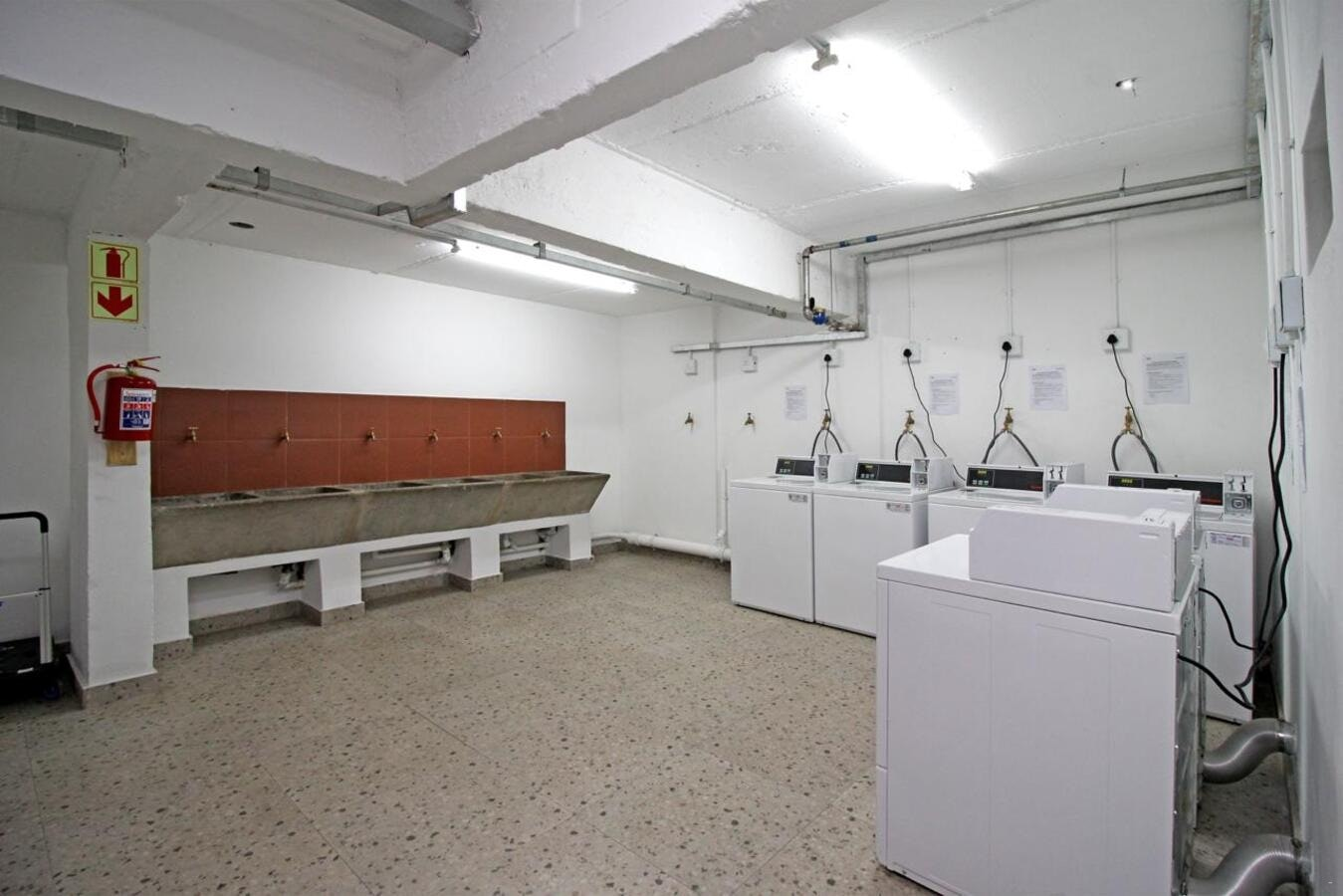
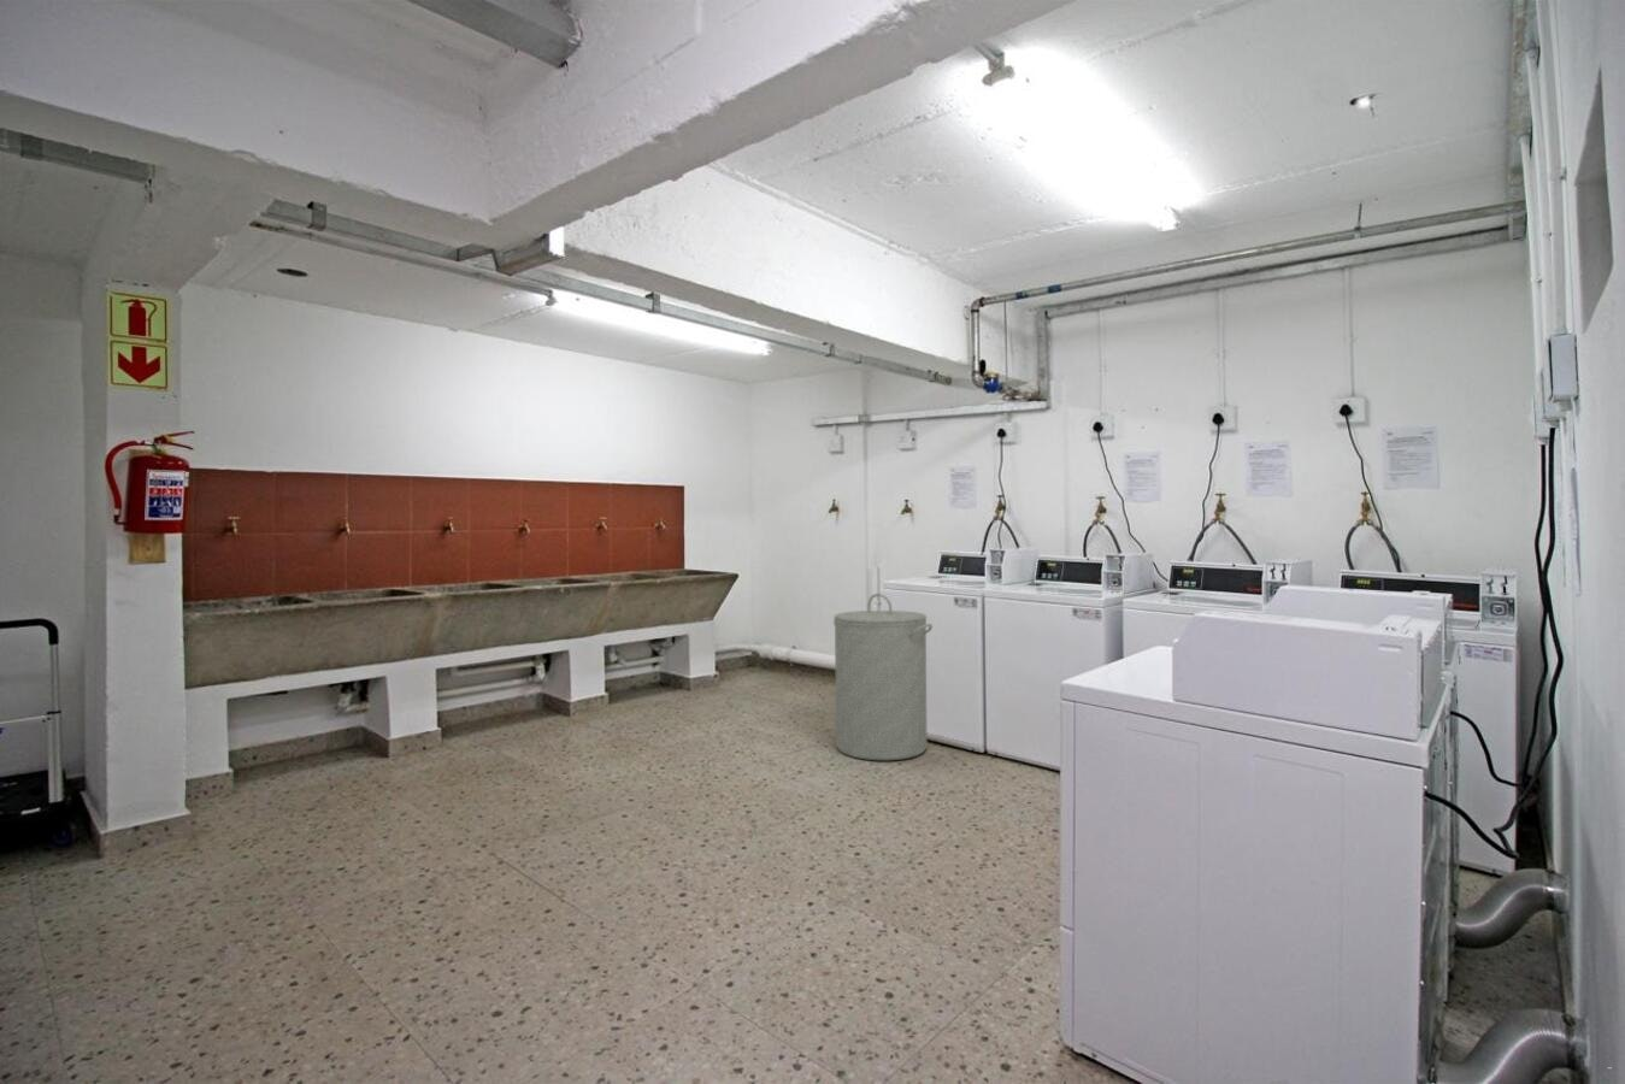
+ laundry hamper (881, 670)
